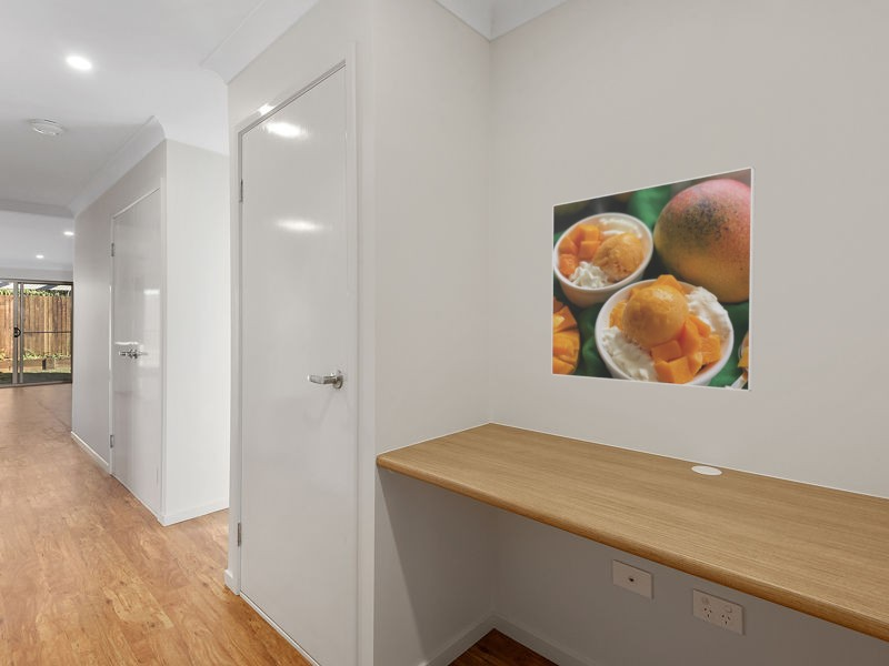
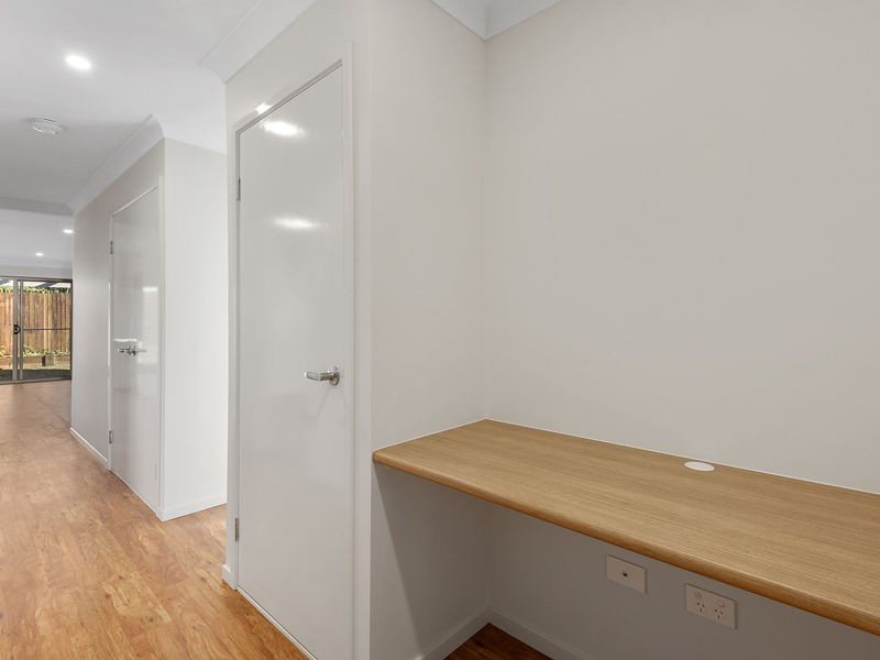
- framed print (639, 285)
